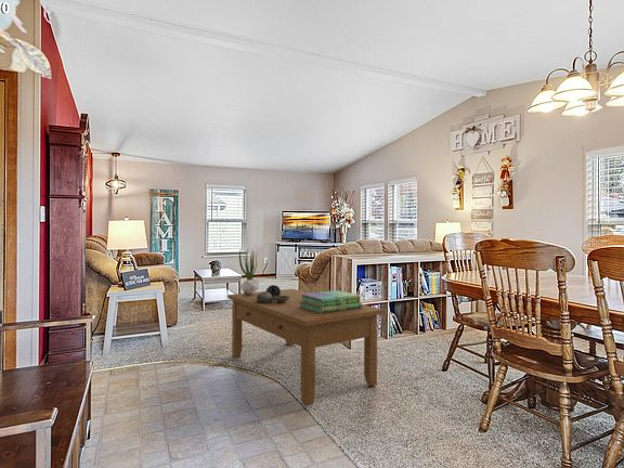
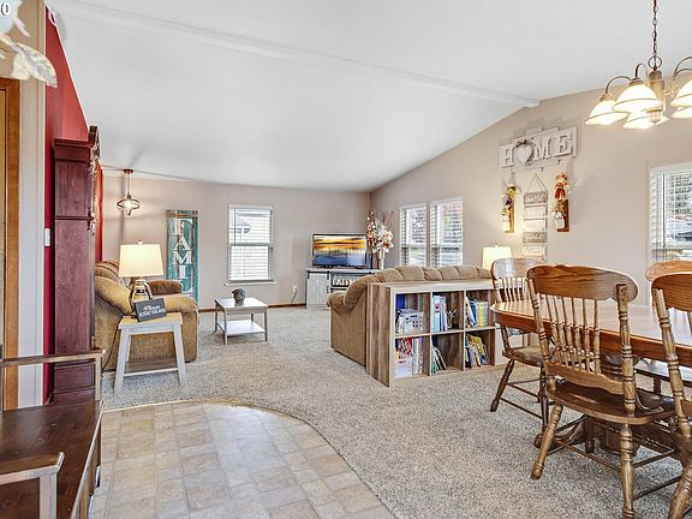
- coffee table (297, 335)
- decorative bowl (271, 294)
- potted plant (248, 271)
- stack of books (330, 300)
